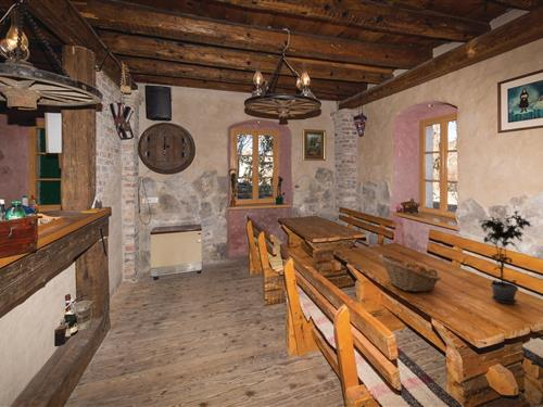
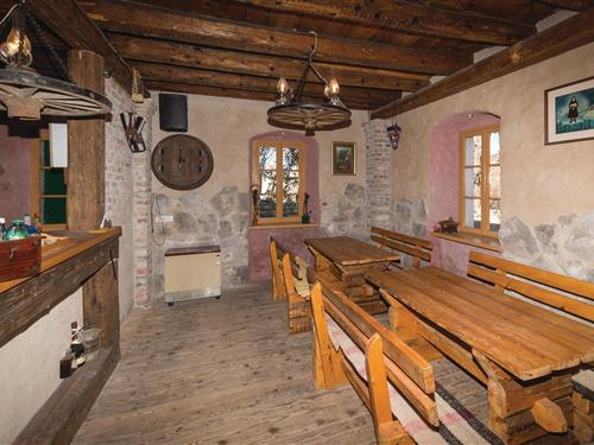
- potted plant (503, 256)
- fruit basket (407, 270)
